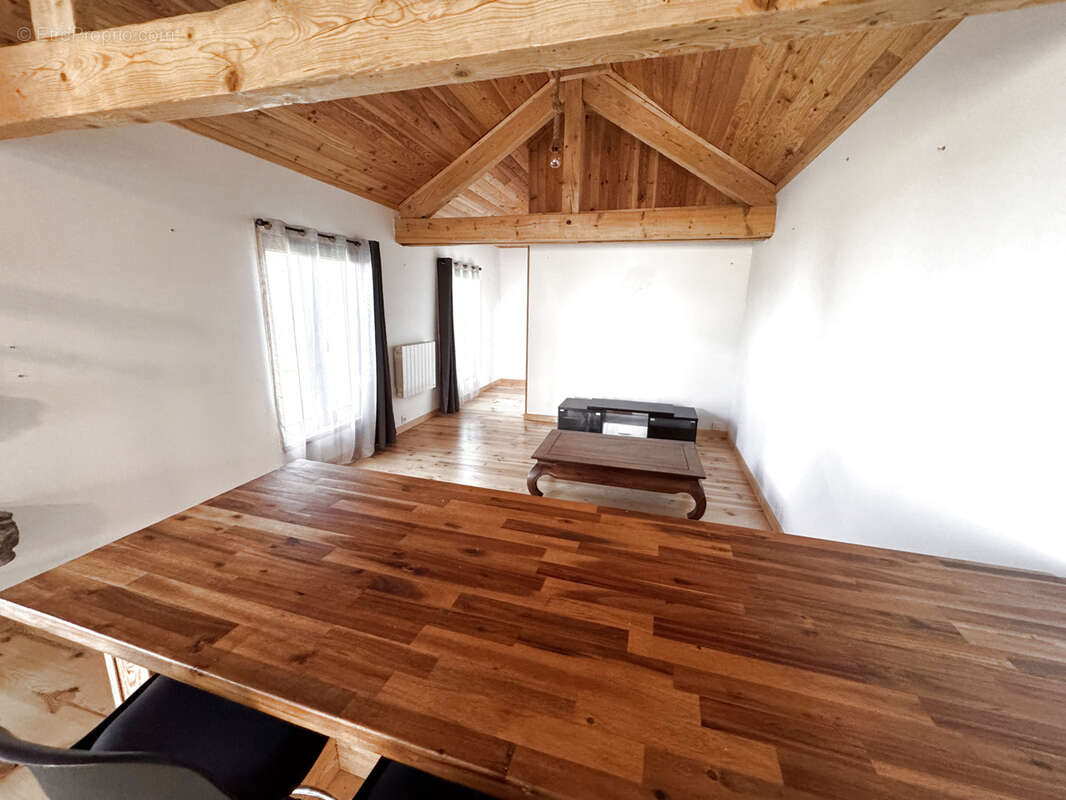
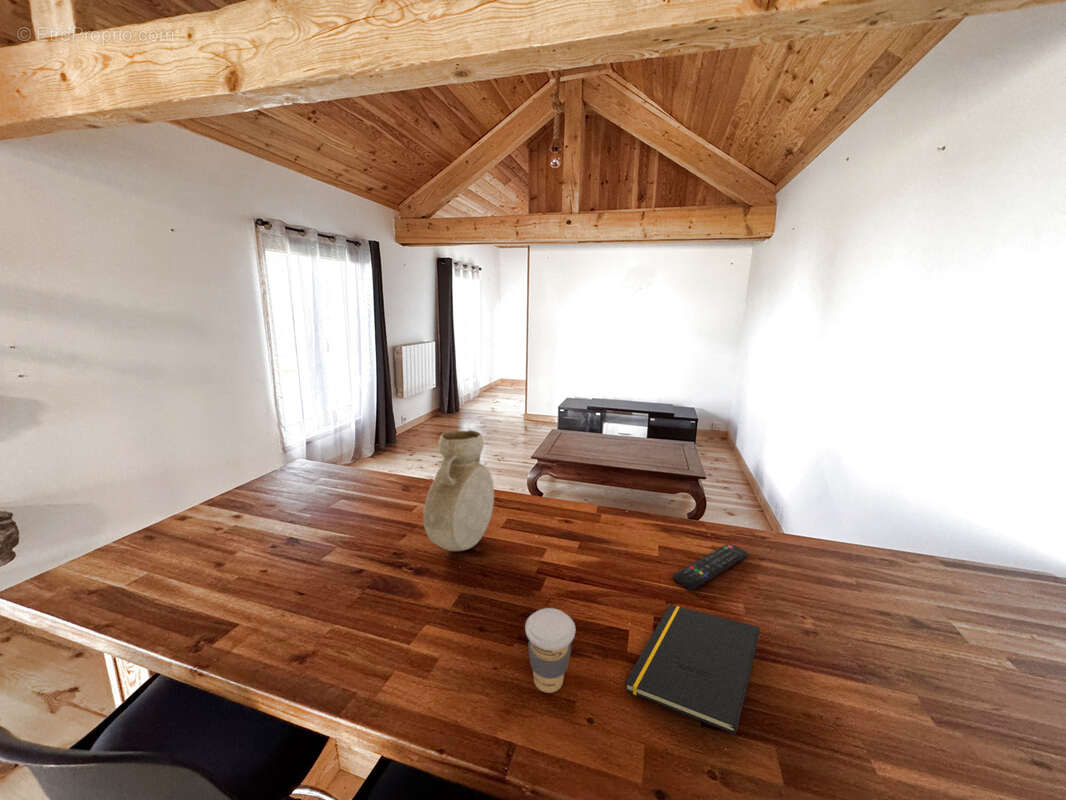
+ notepad (696, 656)
+ vase (461, 490)
+ remote control (712, 565)
+ coffee cup (549, 651)
